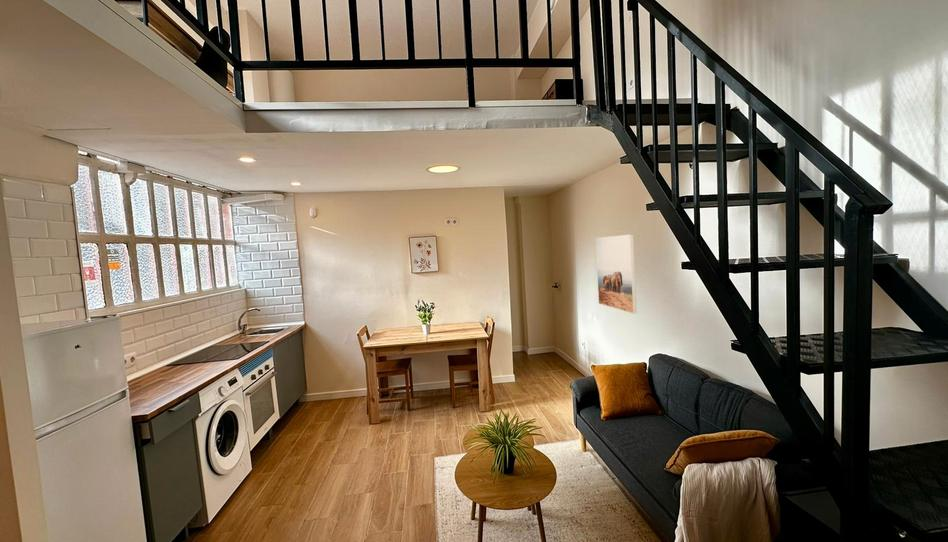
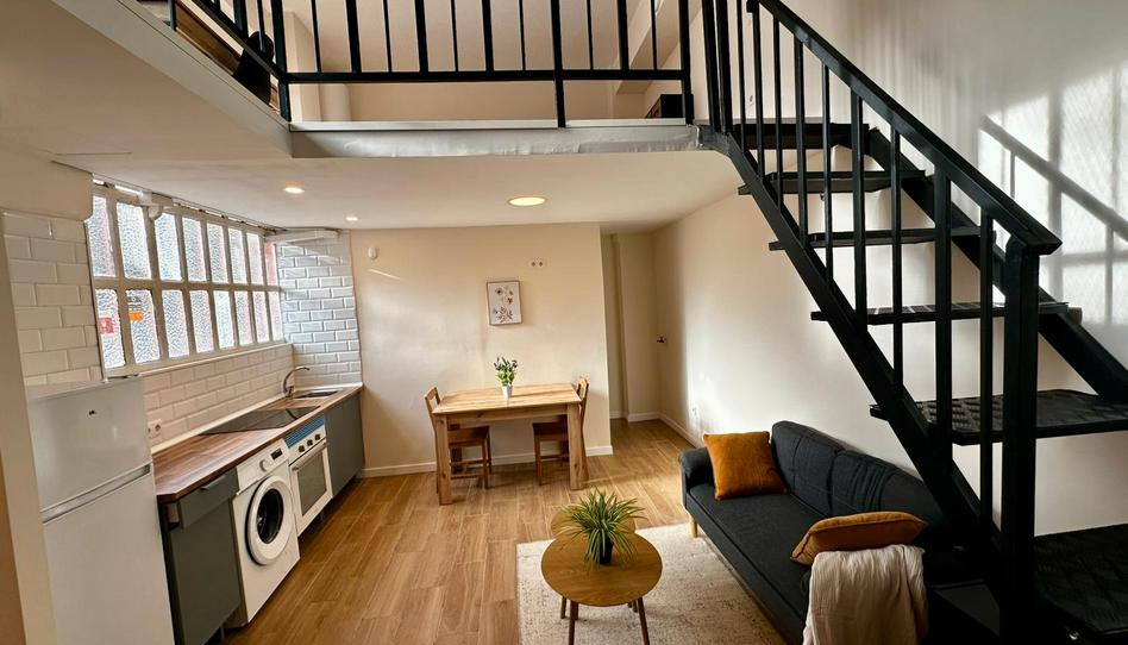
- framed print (614, 272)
